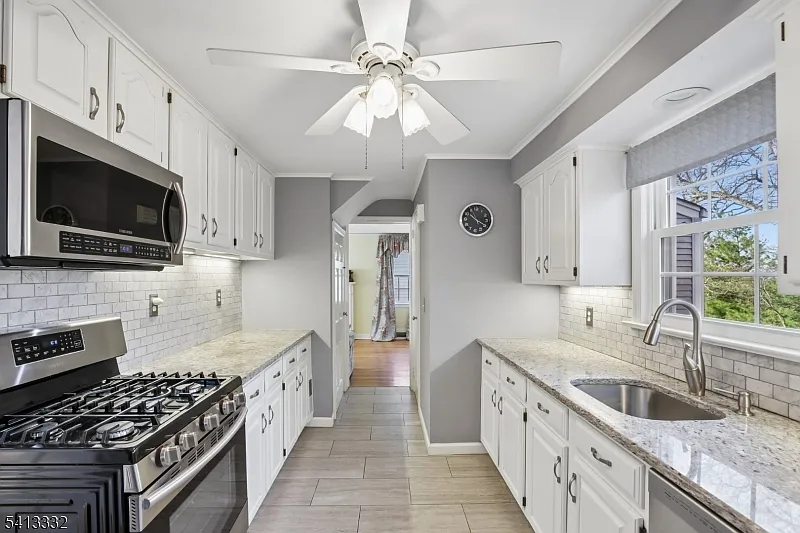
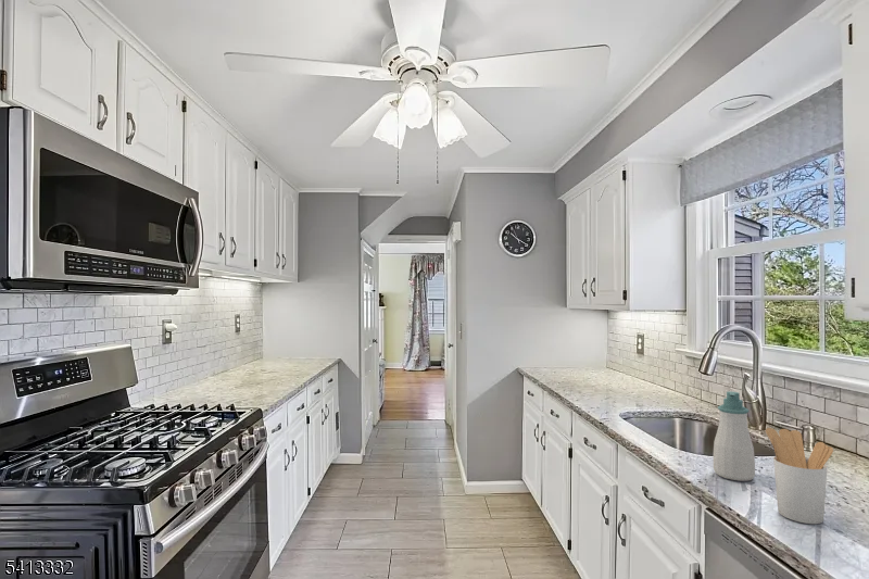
+ soap bottle (733, 433)
+ utensil holder (794, 471)
